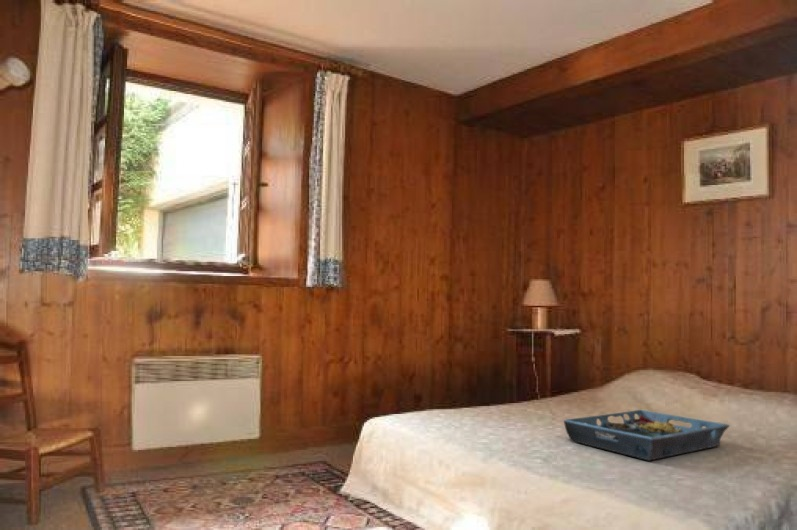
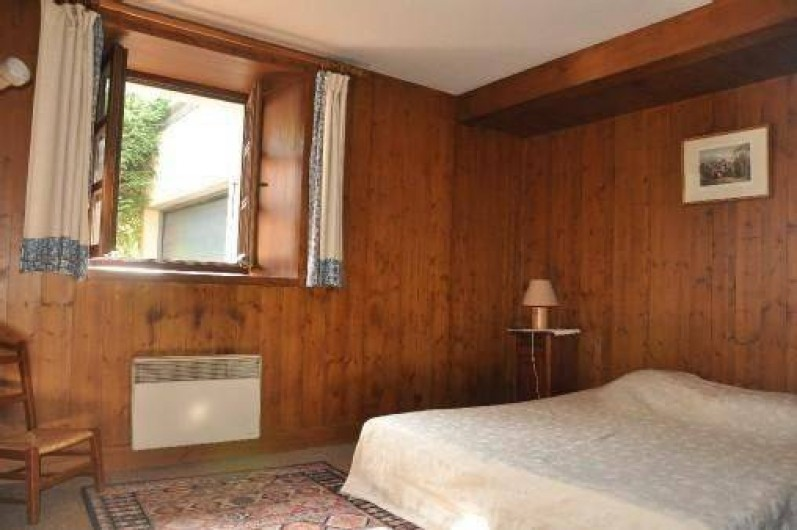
- serving tray (646, 431)
